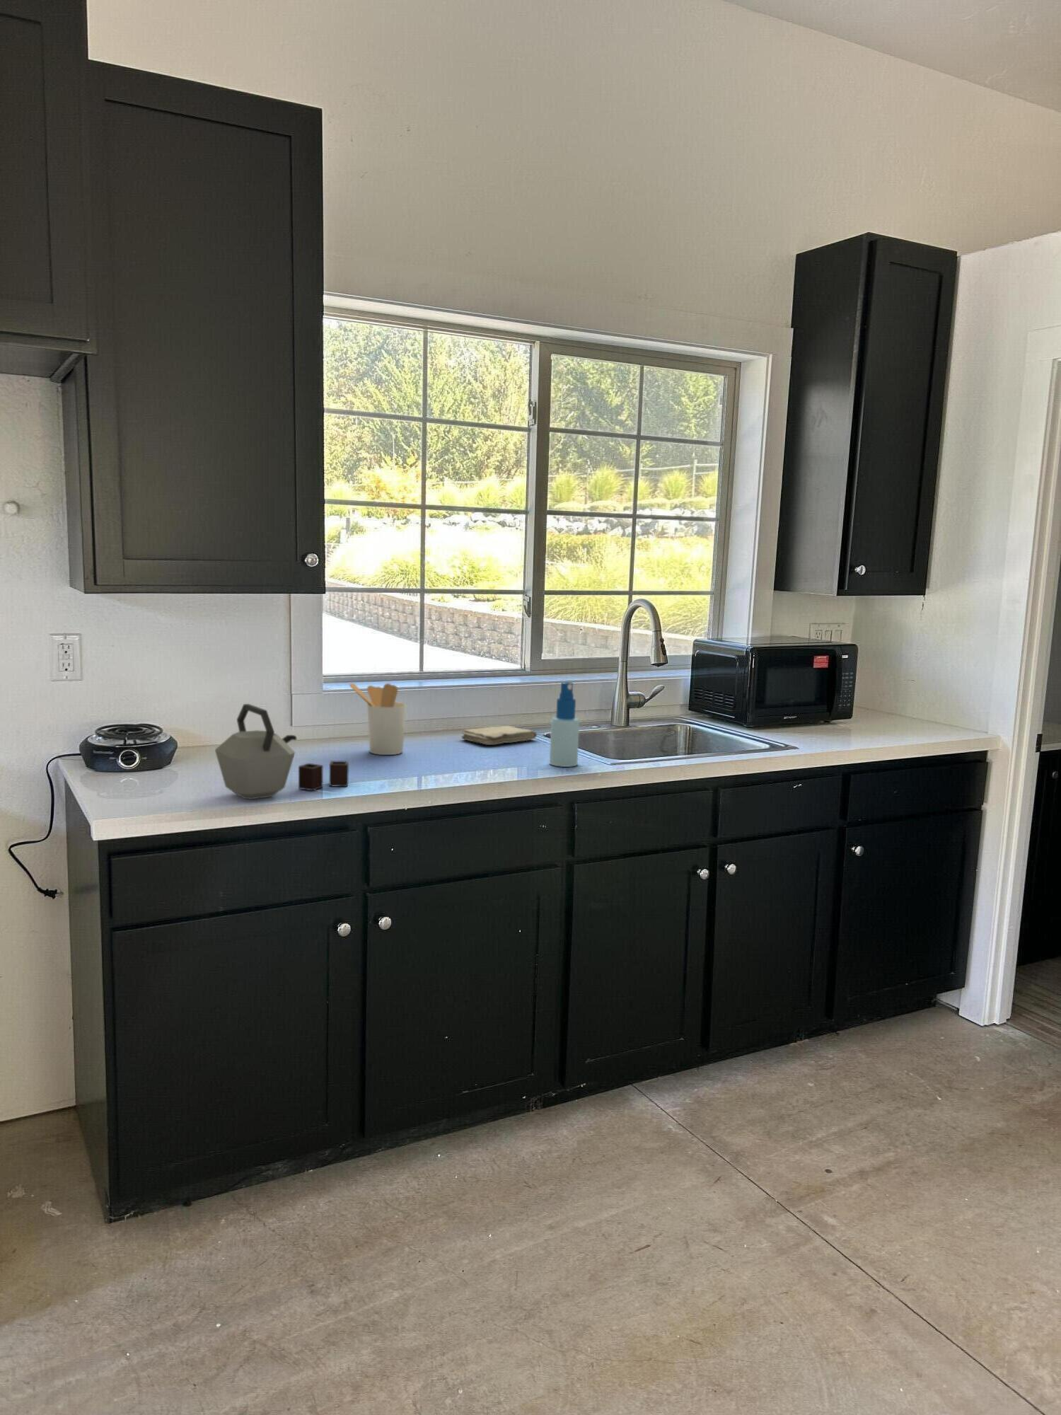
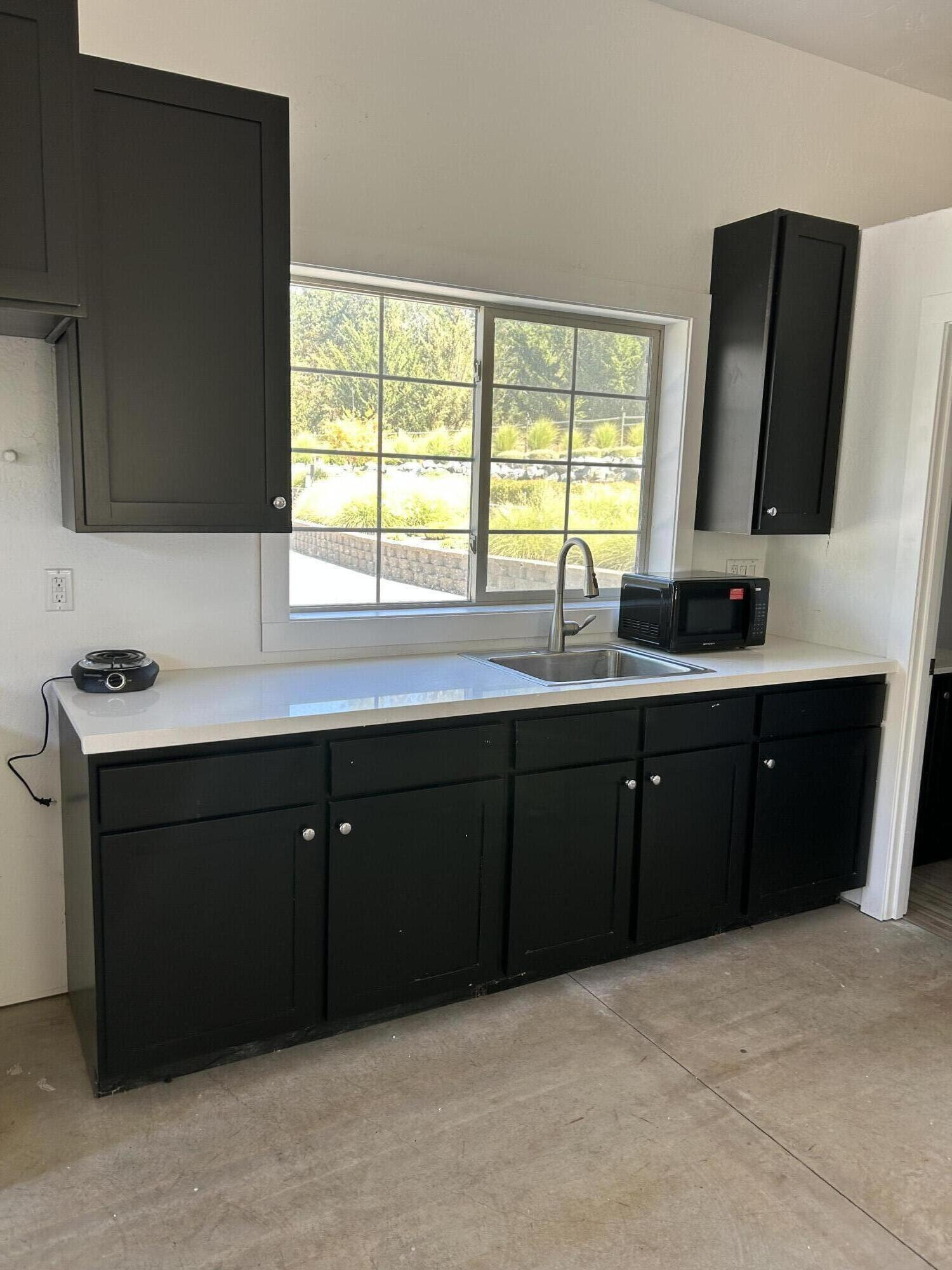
- washcloth (498, 733)
- utensil holder (377, 716)
- spray bottle (565, 723)
- kettle (289, 748)
